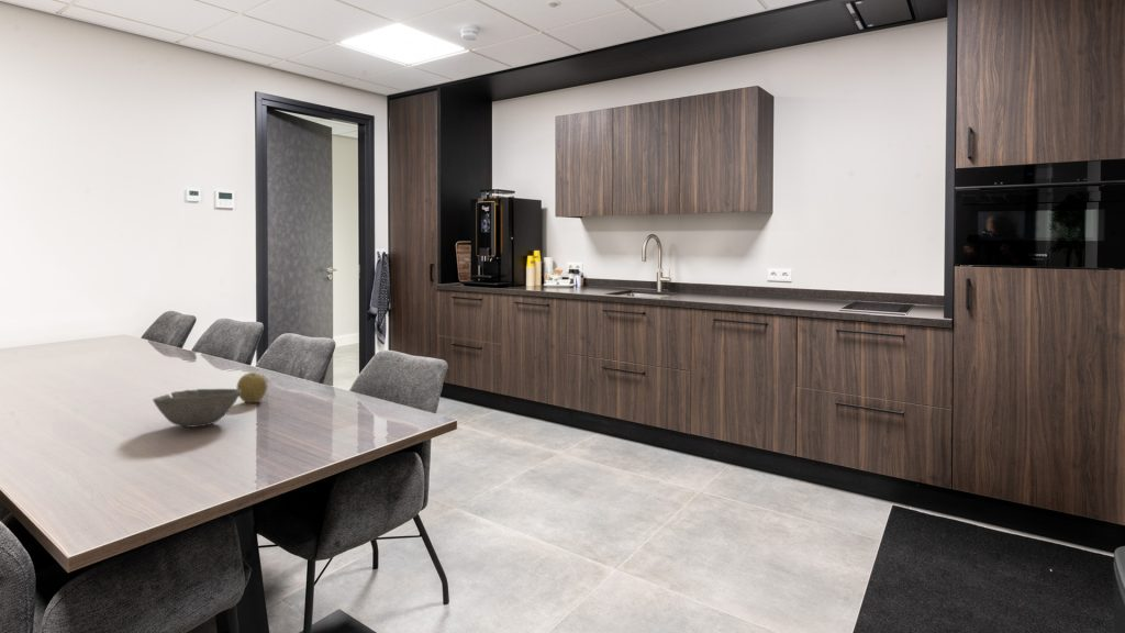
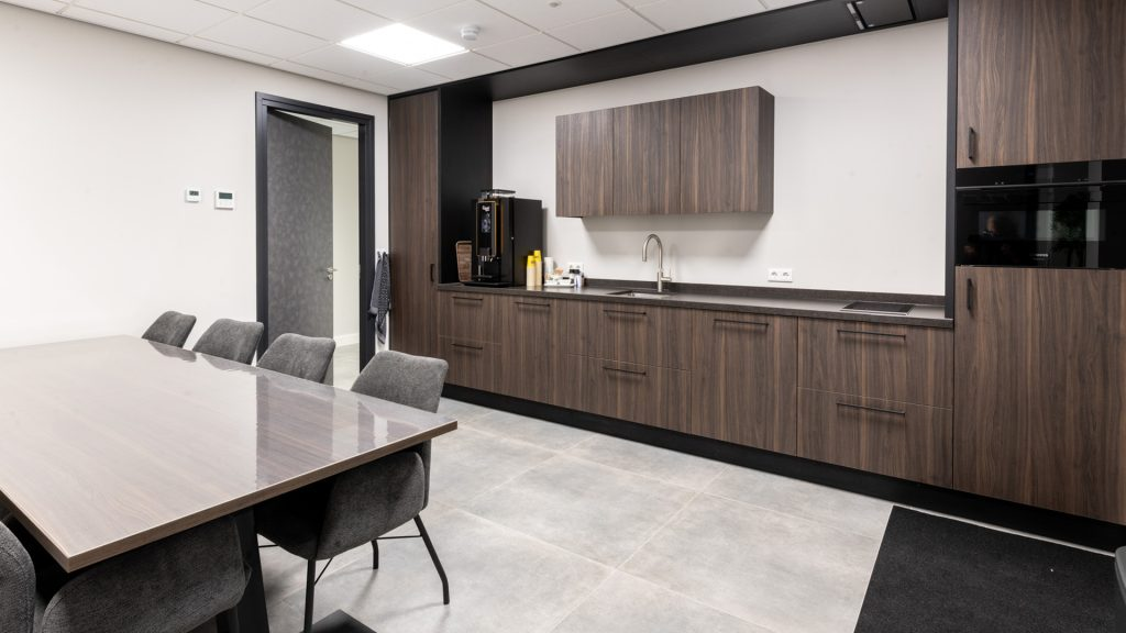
- fruit (252, 387)
- bowl (198, 409)
